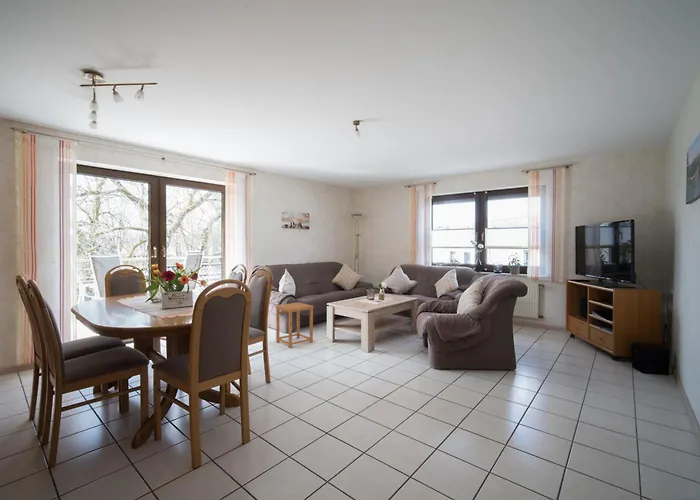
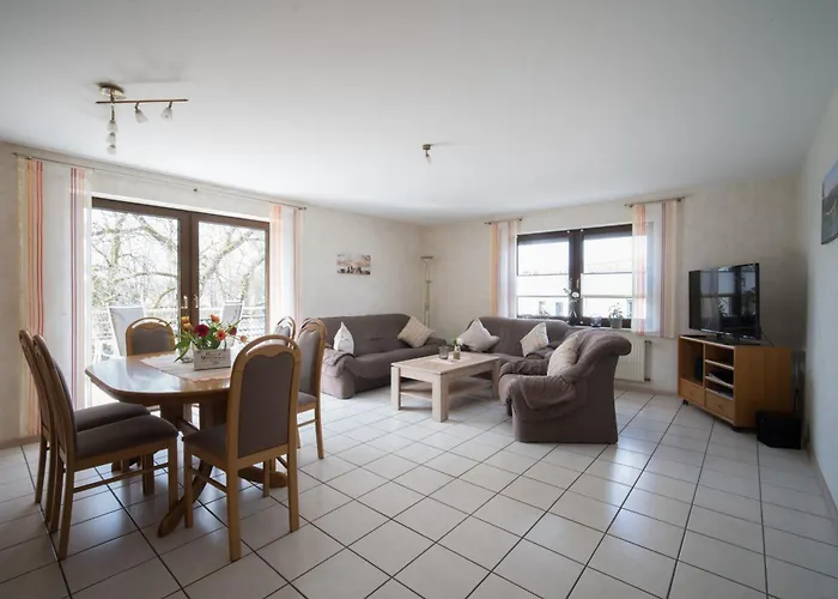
- side table (291, 324)
